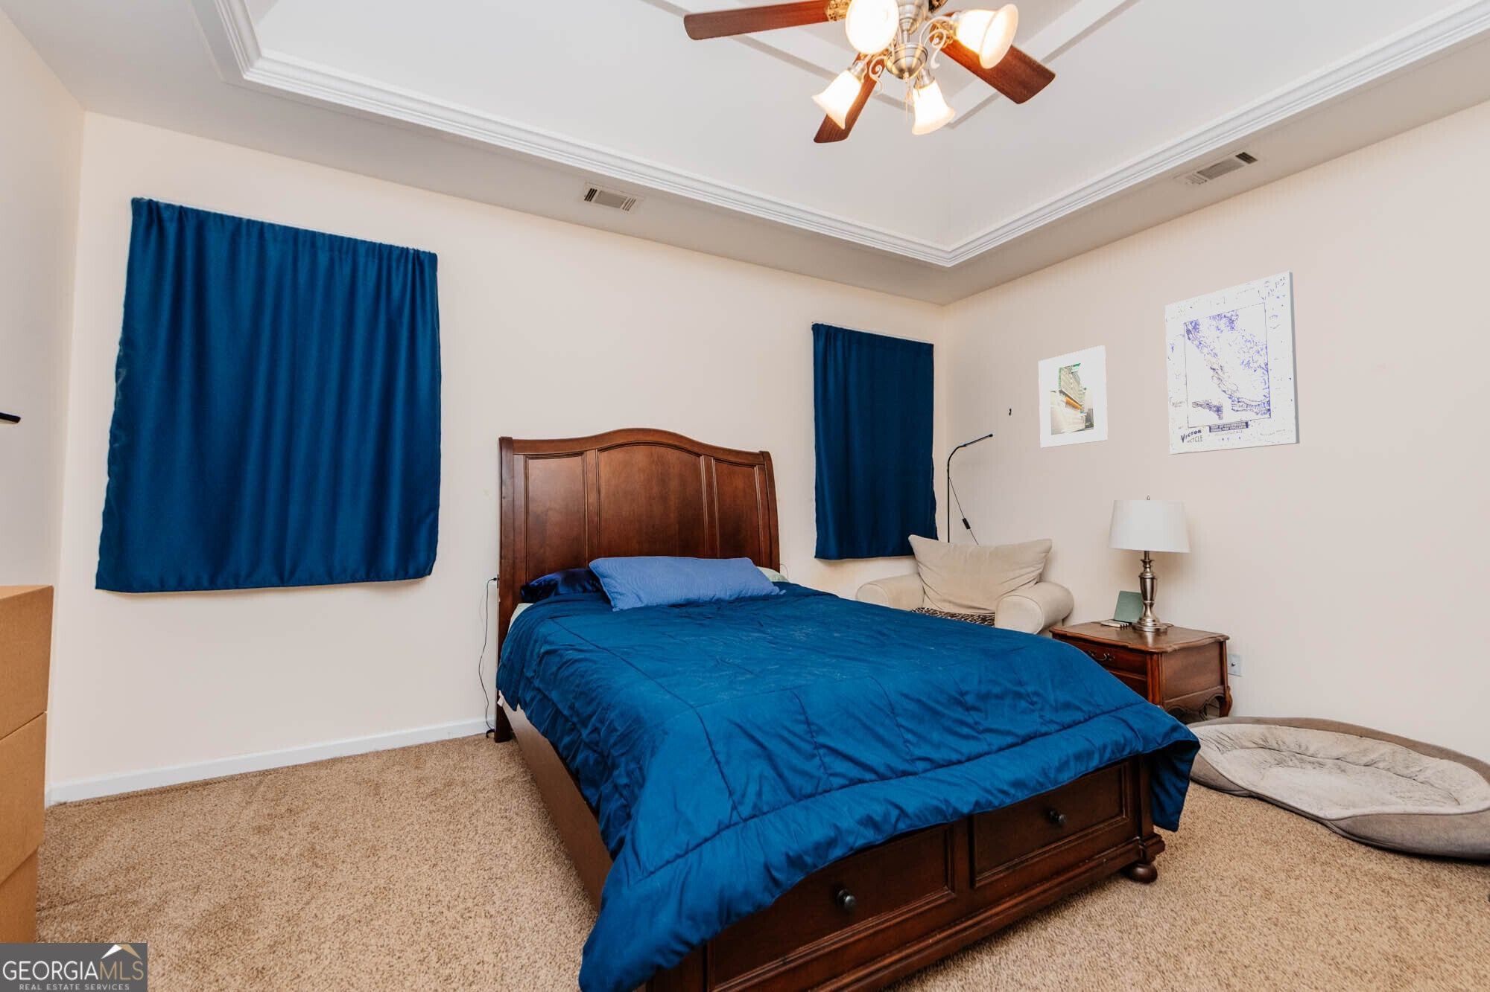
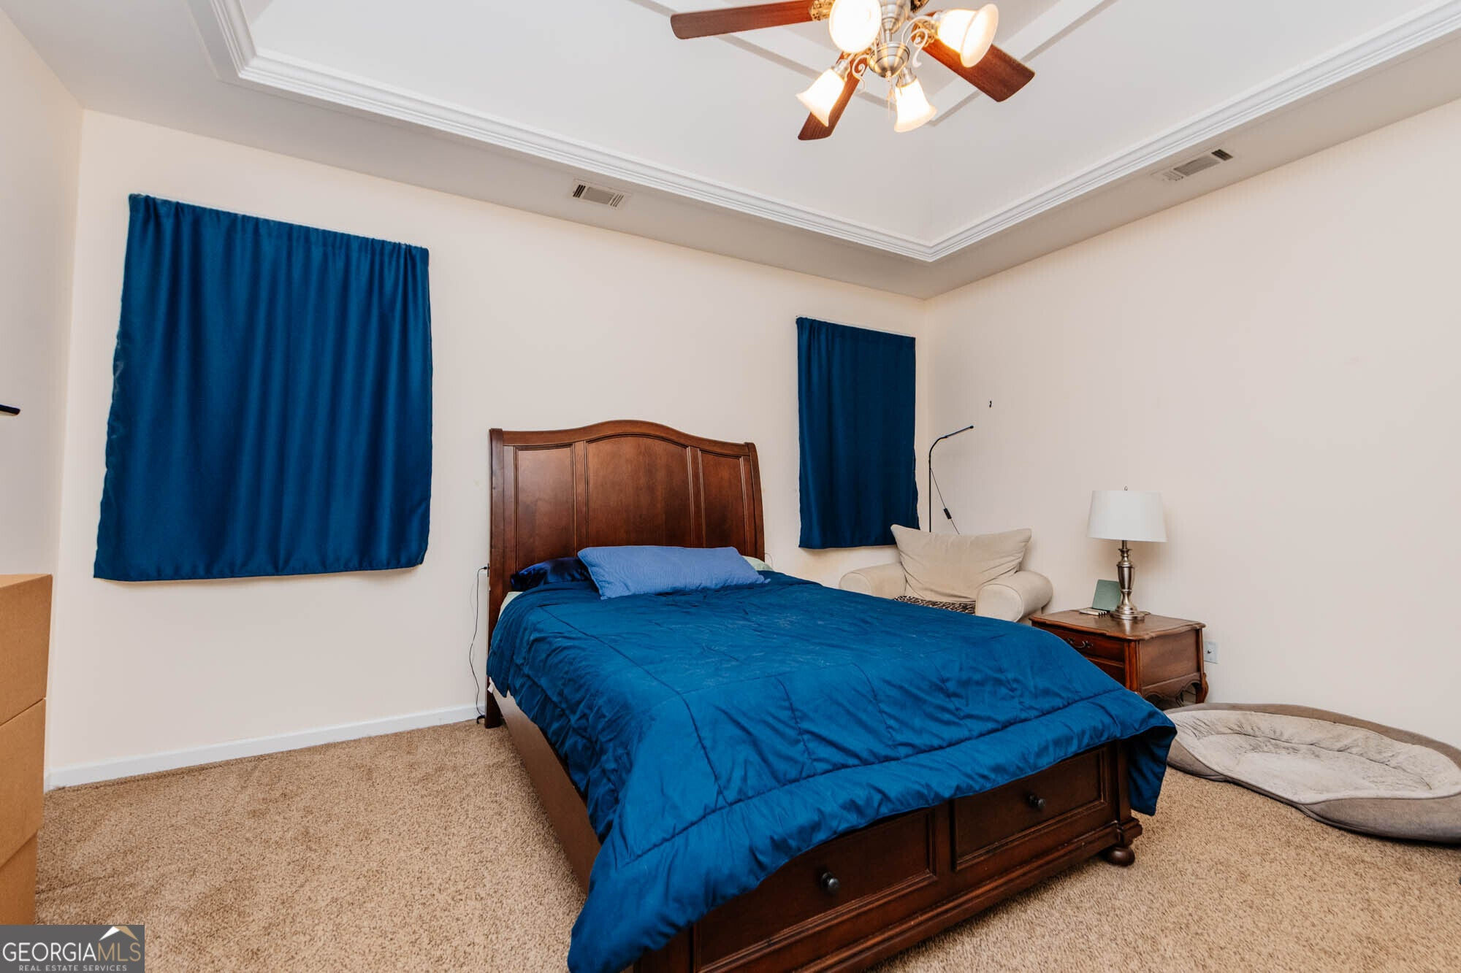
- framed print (1071, 399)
- wall art (1227, 369)
